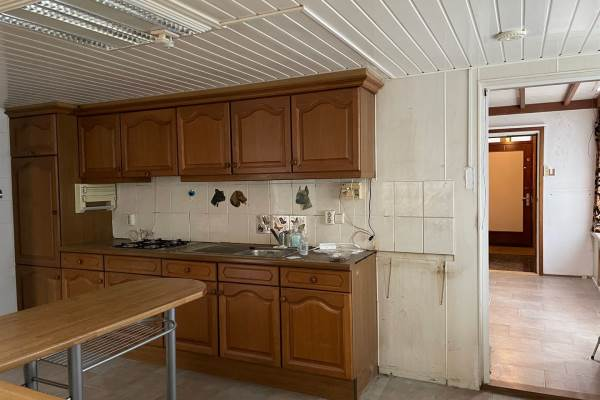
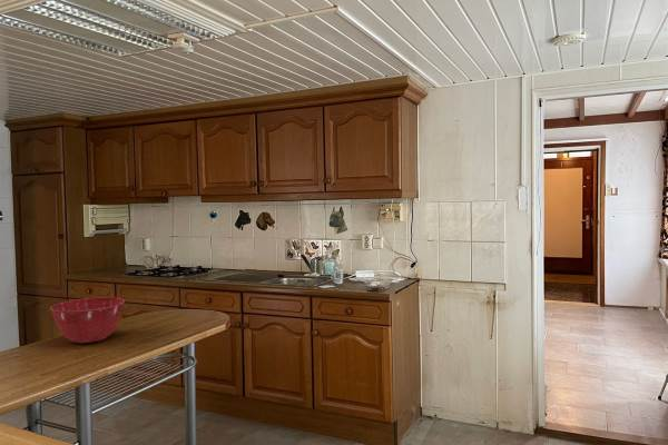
+ mixing bowl (88, 320)
